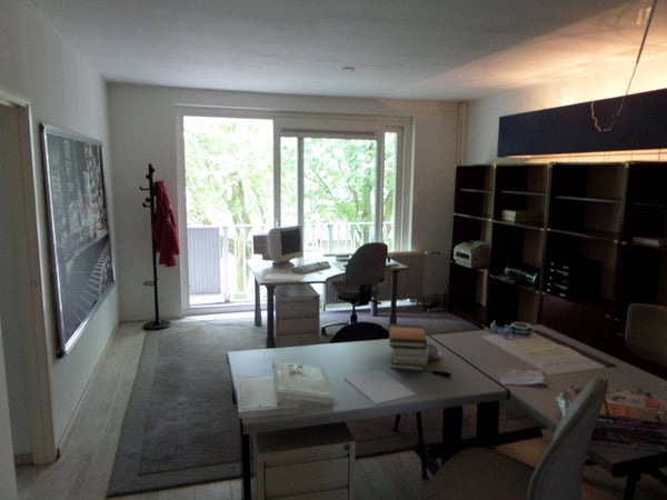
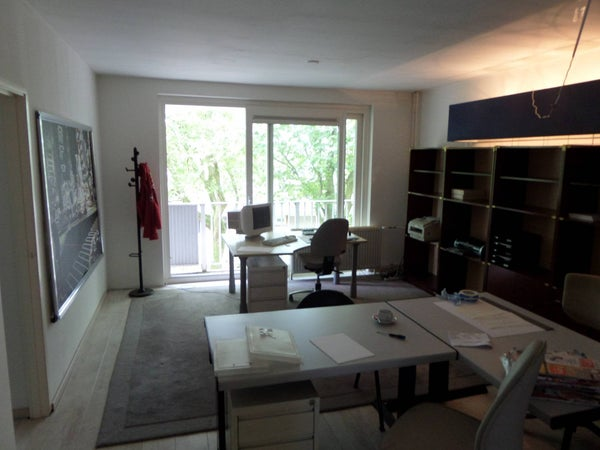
- book stack (407, 346)
